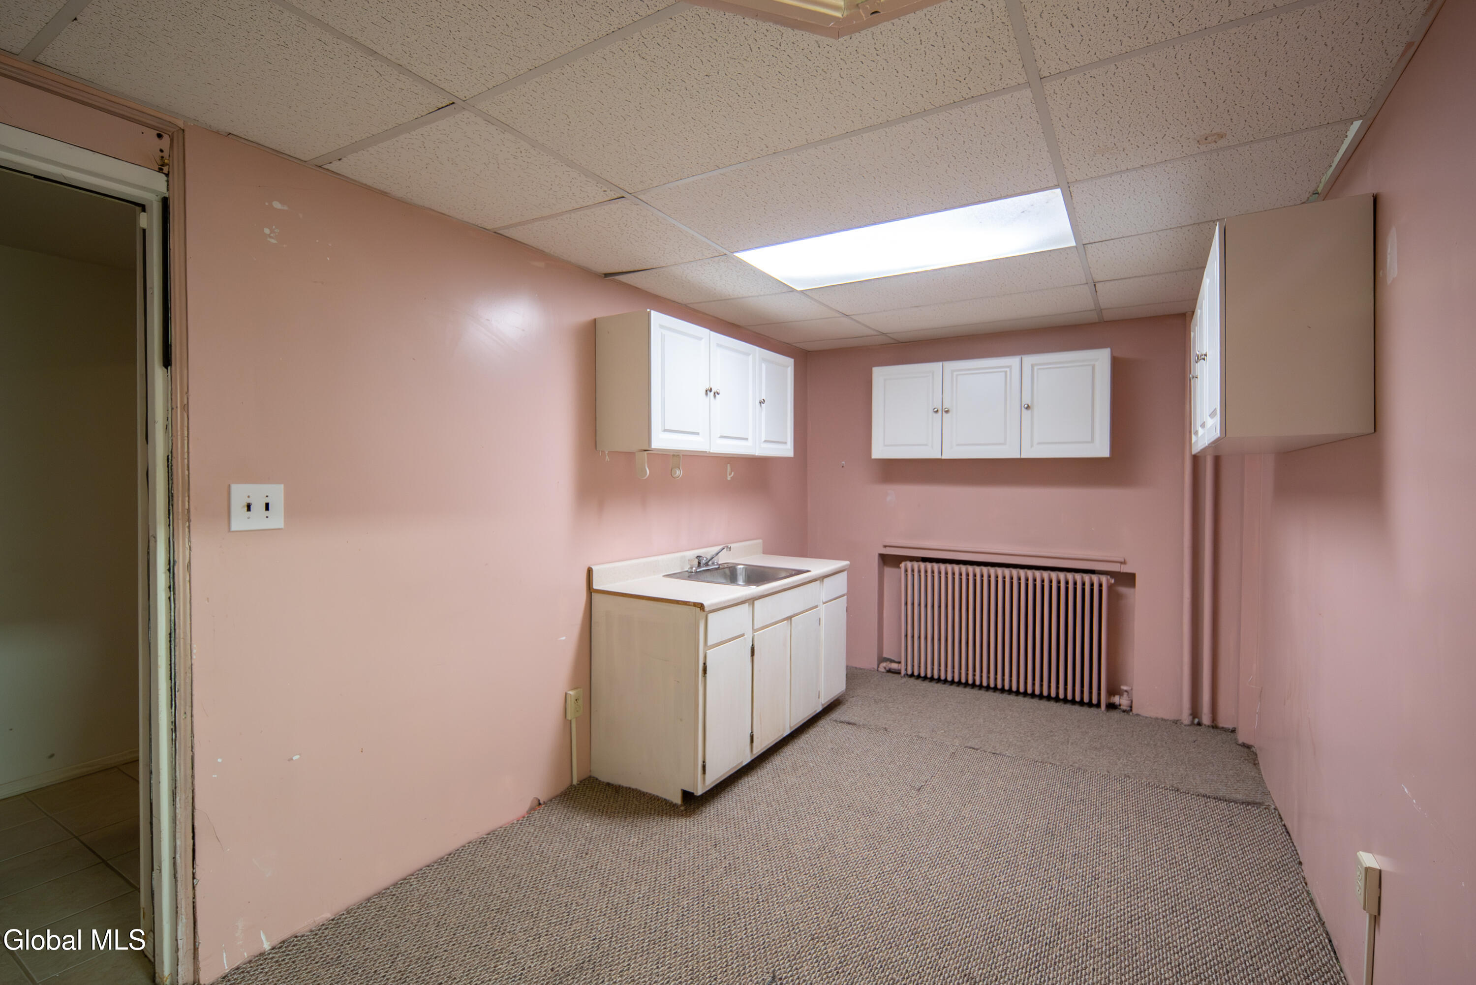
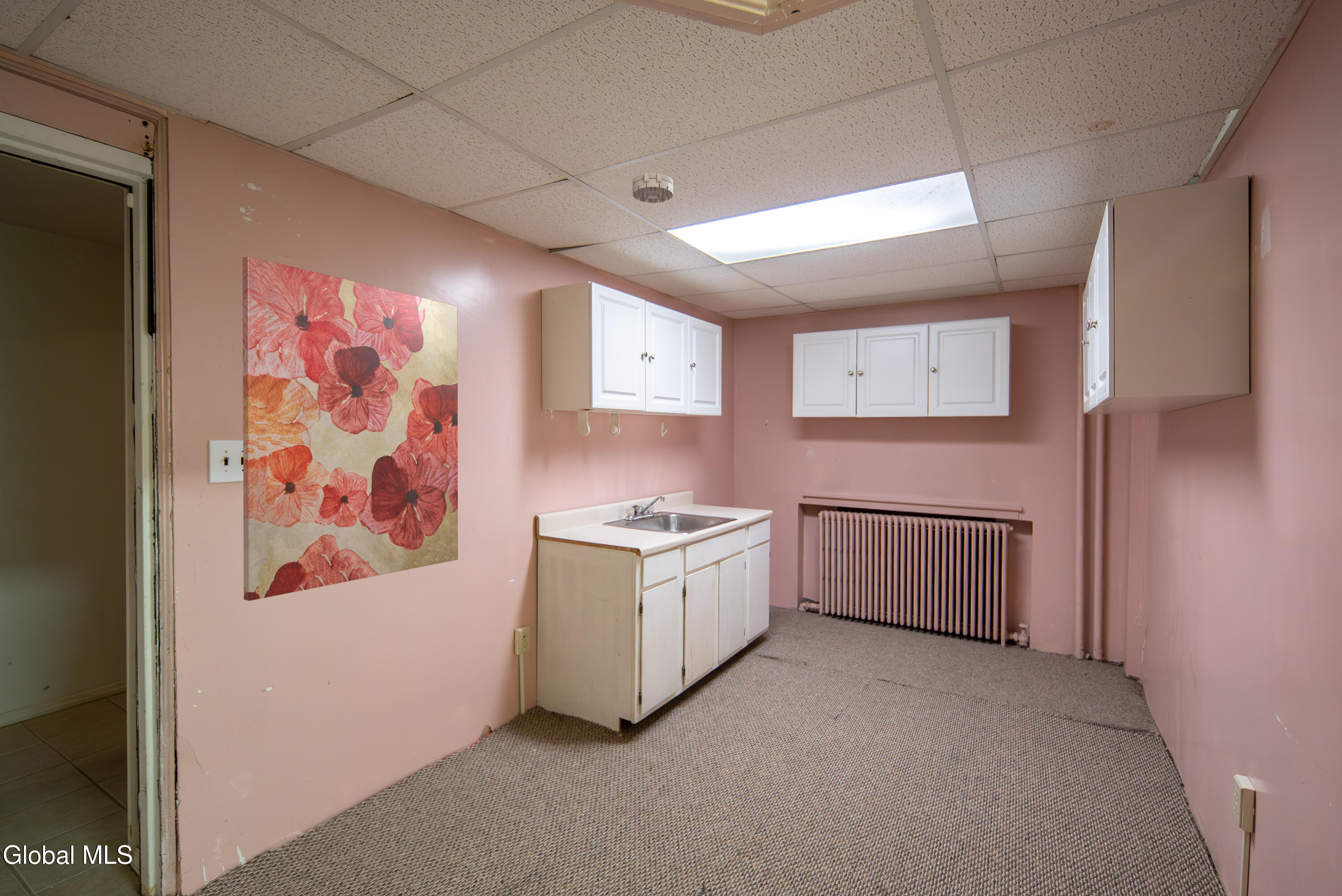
+ wall art (366, 431)
+ smoke detector (653, 187)
